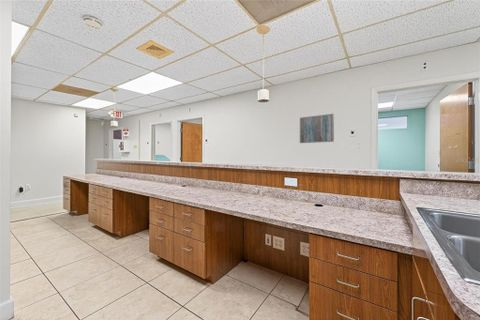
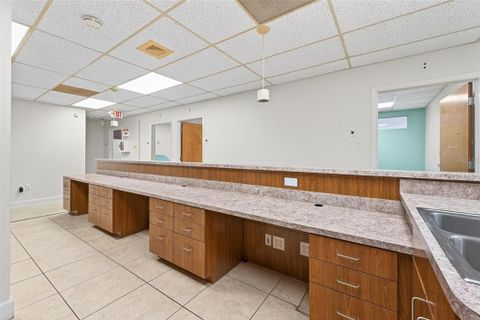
- wall art (316, 129)
